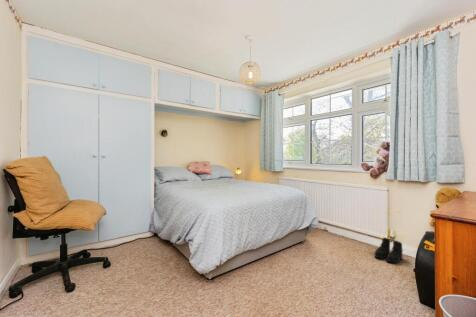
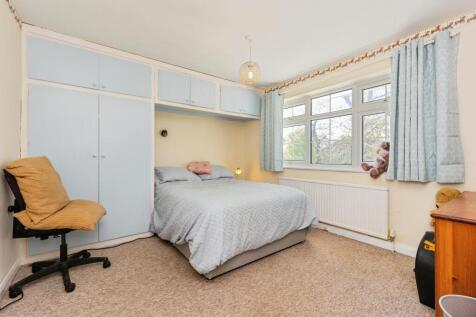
- boots (388, 248)
